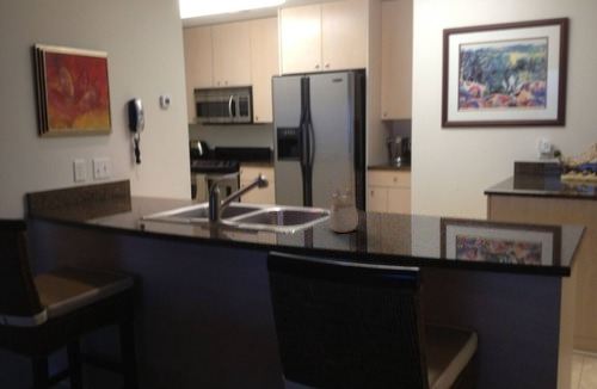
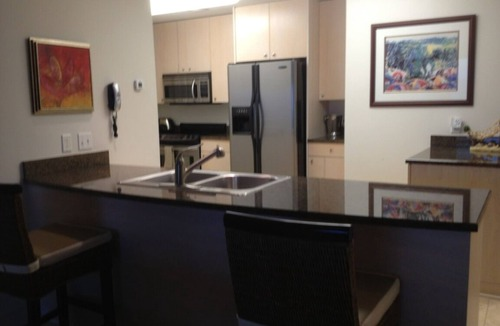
- teapot (344, 210)
